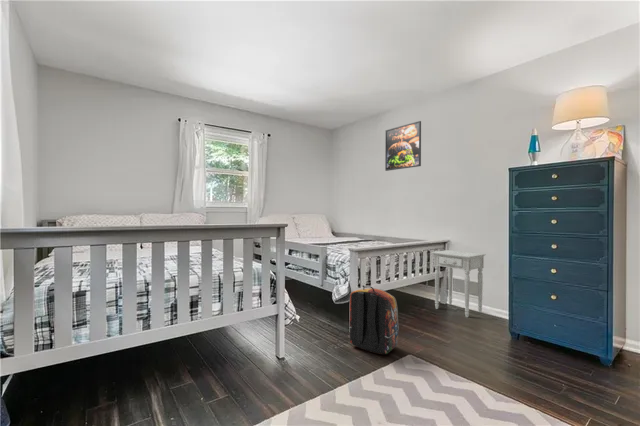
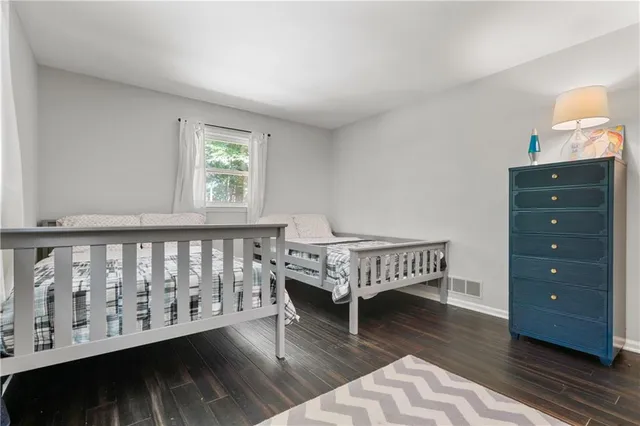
- nightstand (451, 281)
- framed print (402, 147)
- backpack (372, 315)
